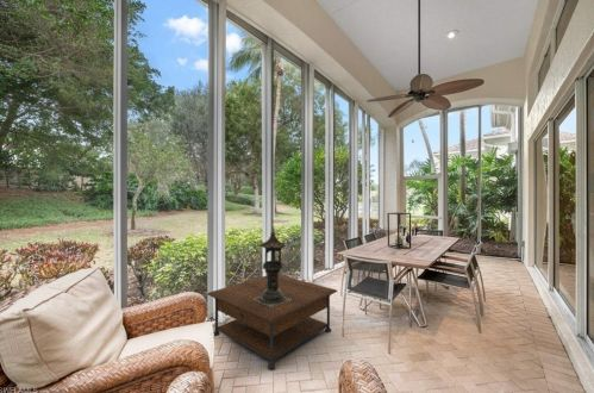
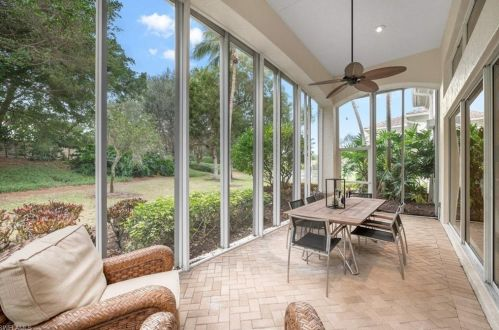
- lantern (273, 263)
- coffee table (273, 311)
